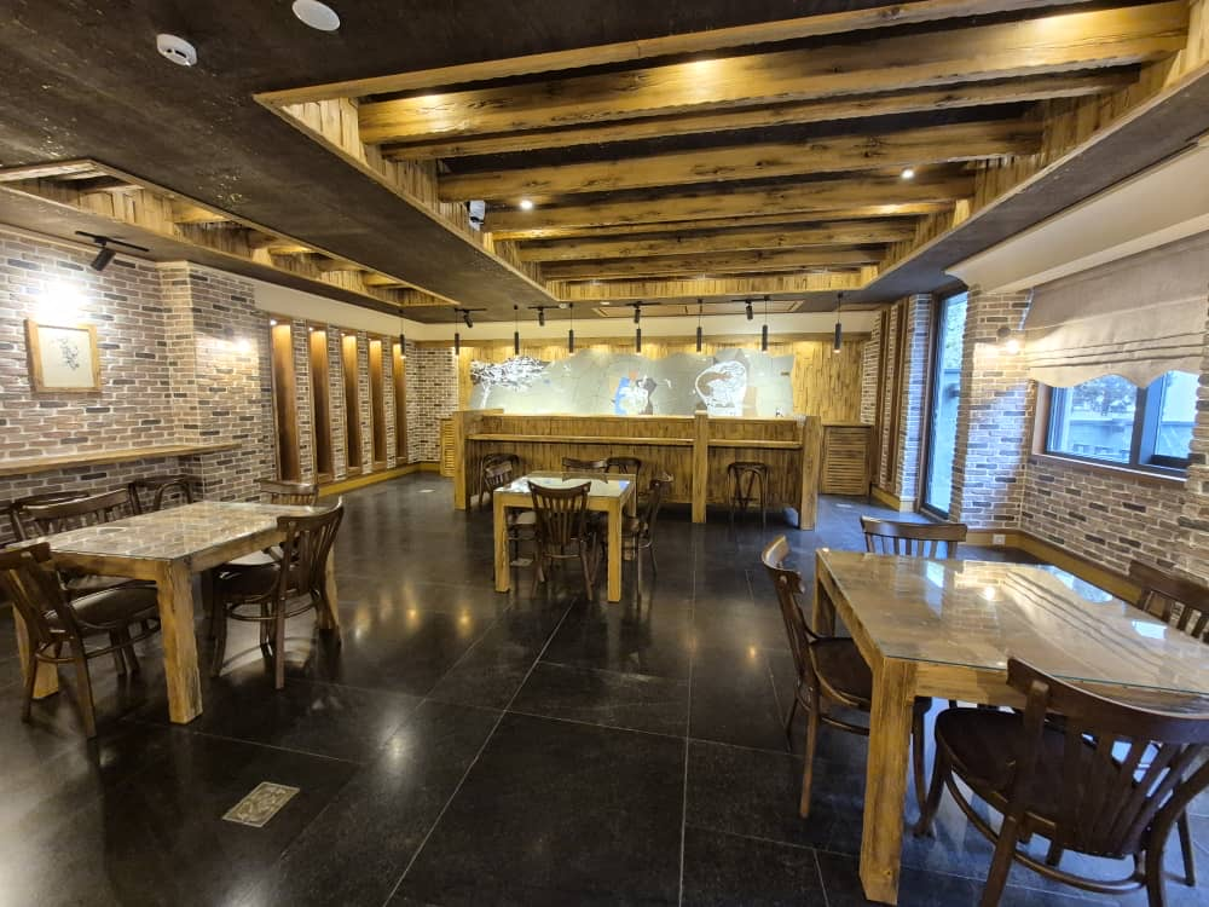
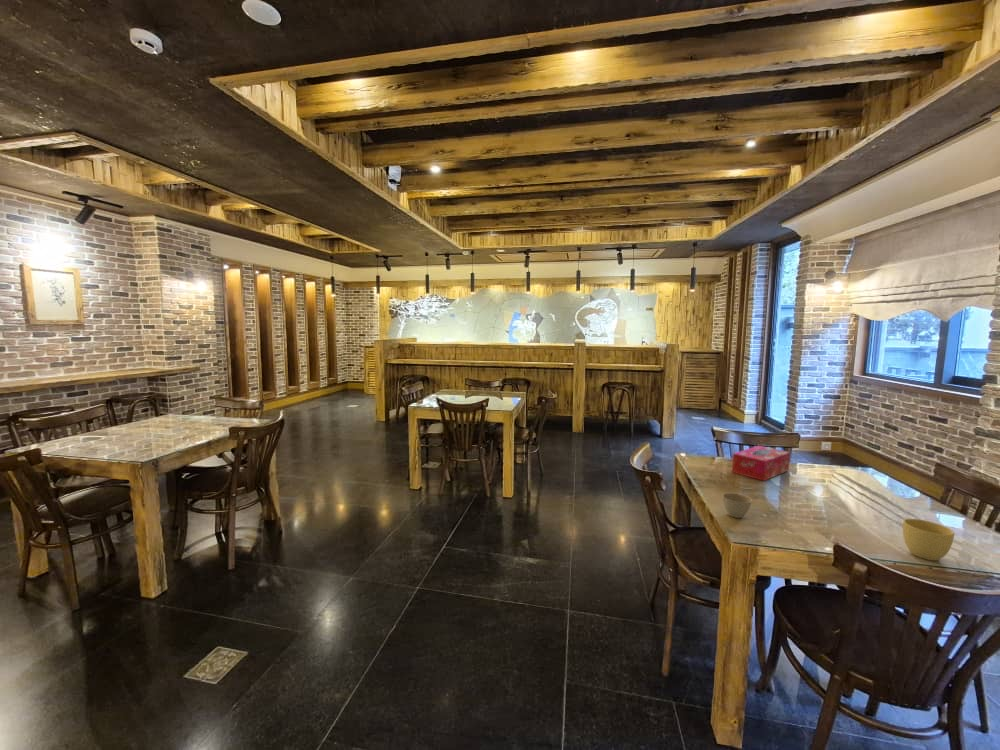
+ flower pot (736, 506)
+ cup (922, 538)
+ tissue box (761, 462)
